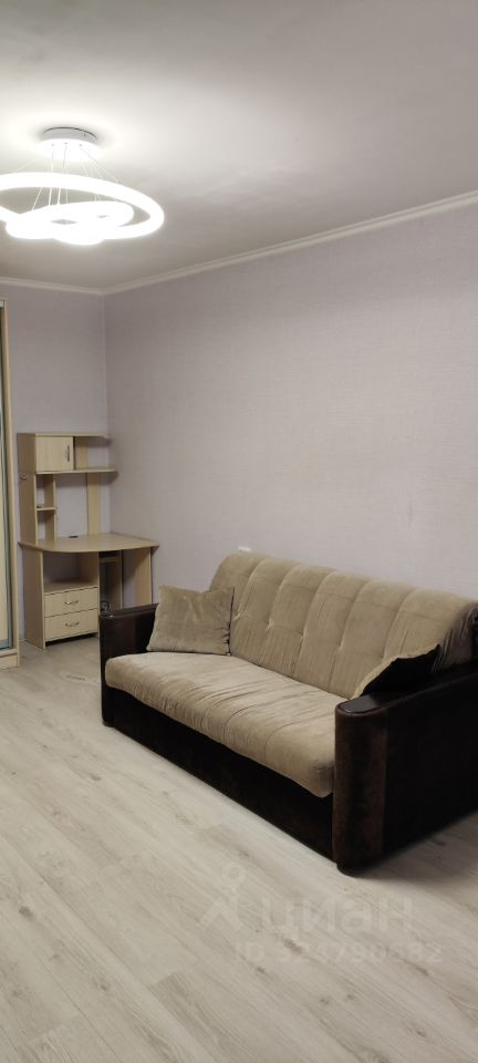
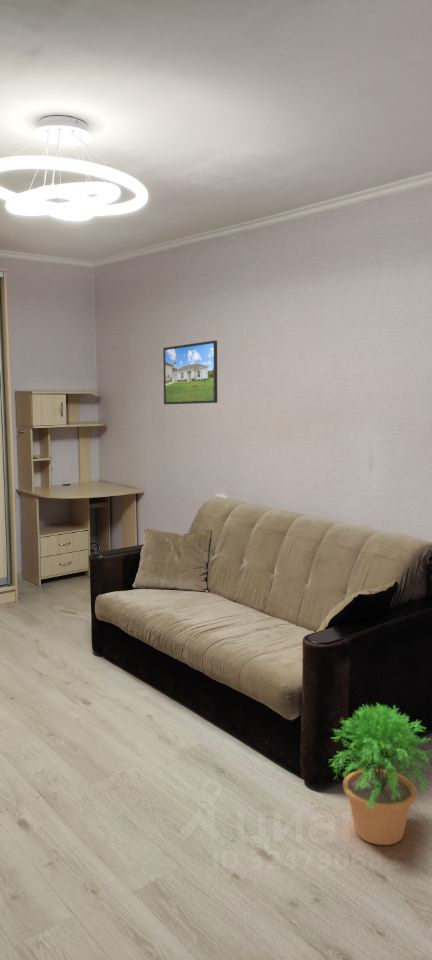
+ potted plant (379, 766)
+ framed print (189, 374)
